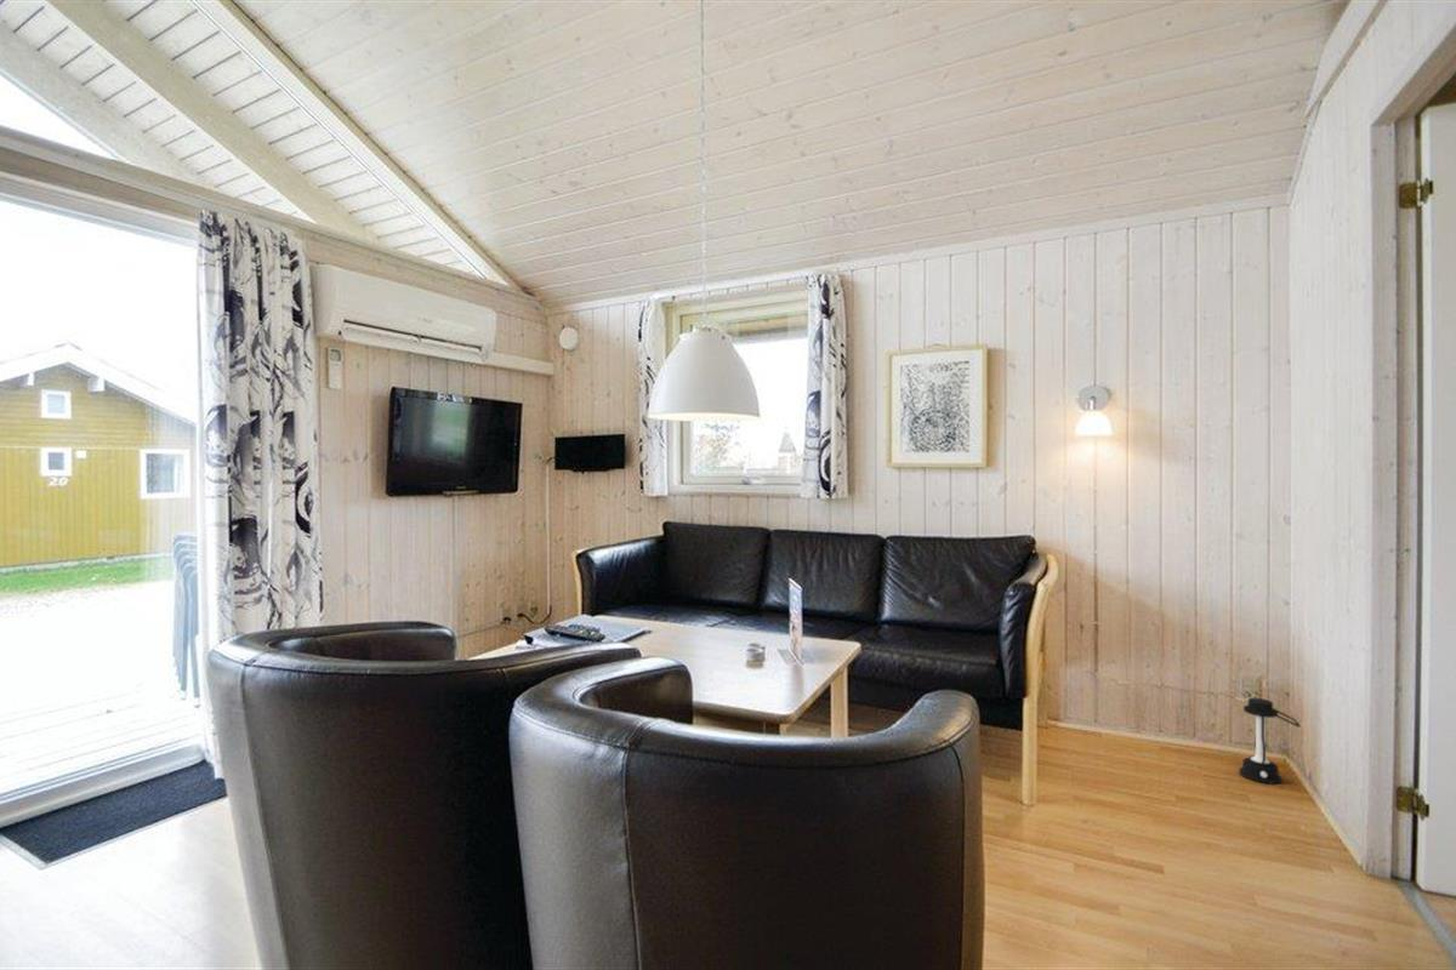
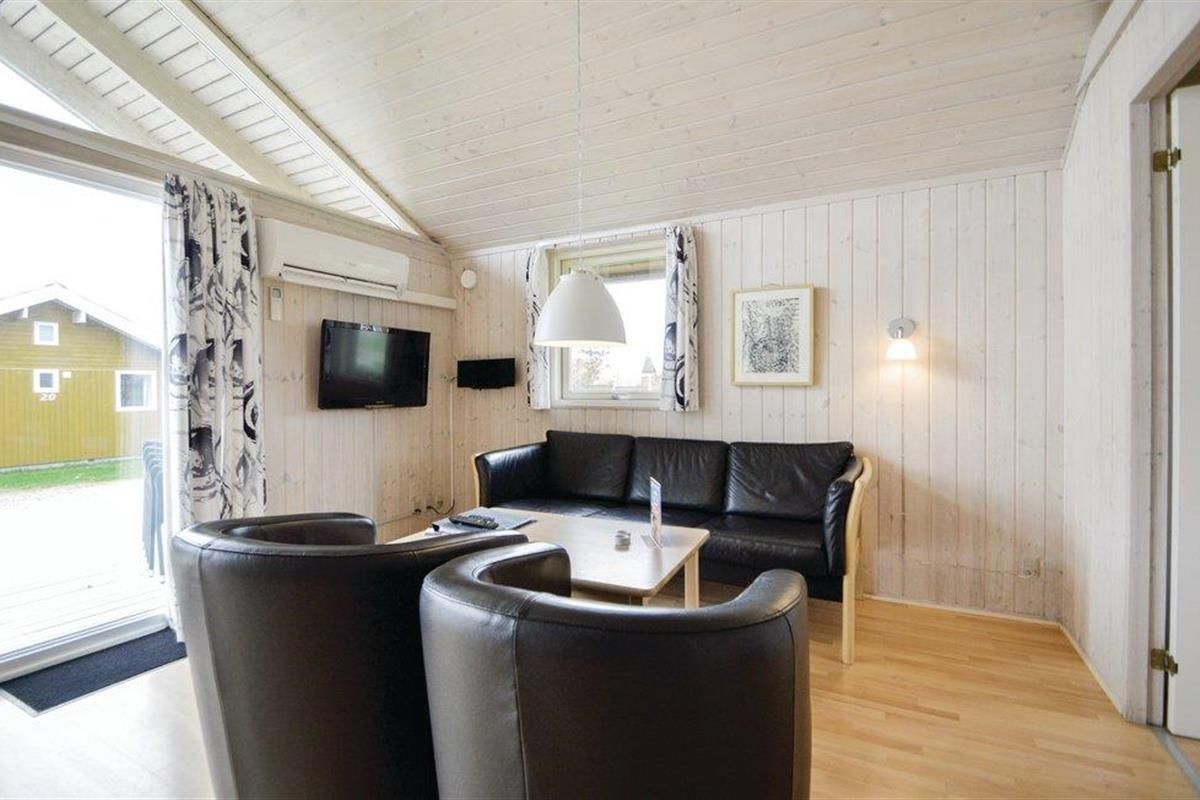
- lantern (1263, 740)
